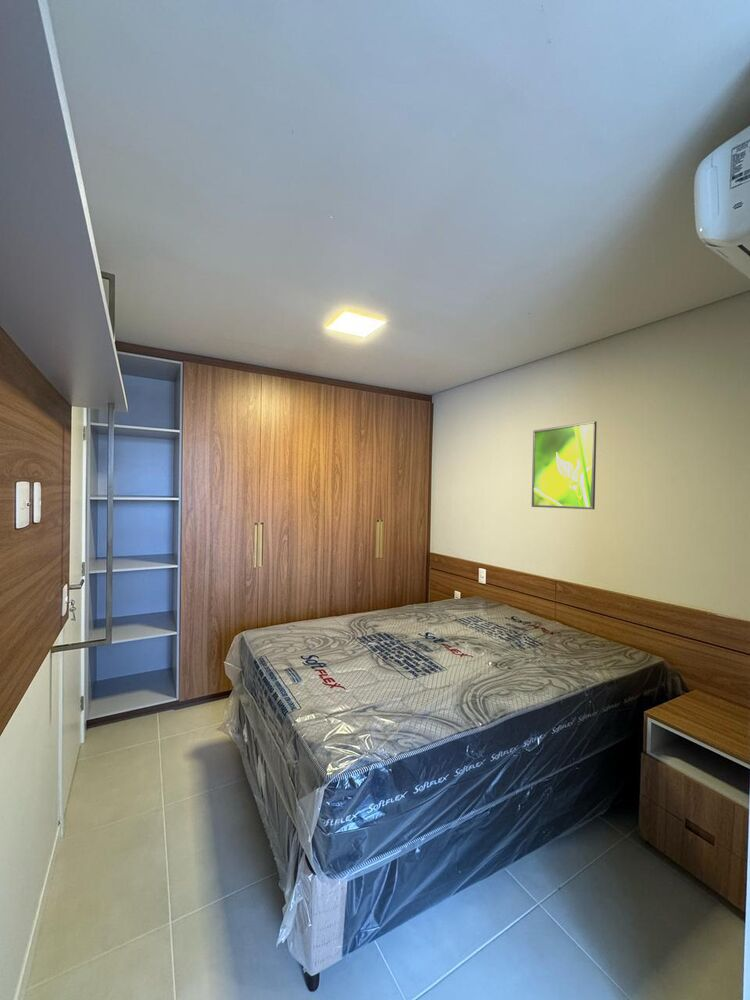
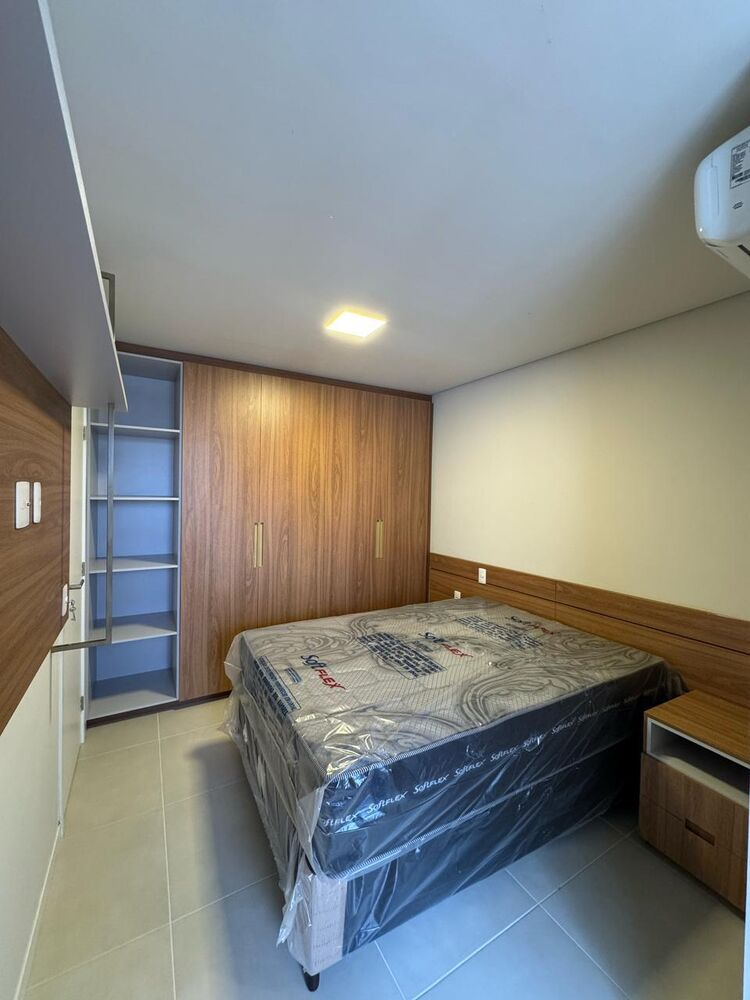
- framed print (561, 467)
